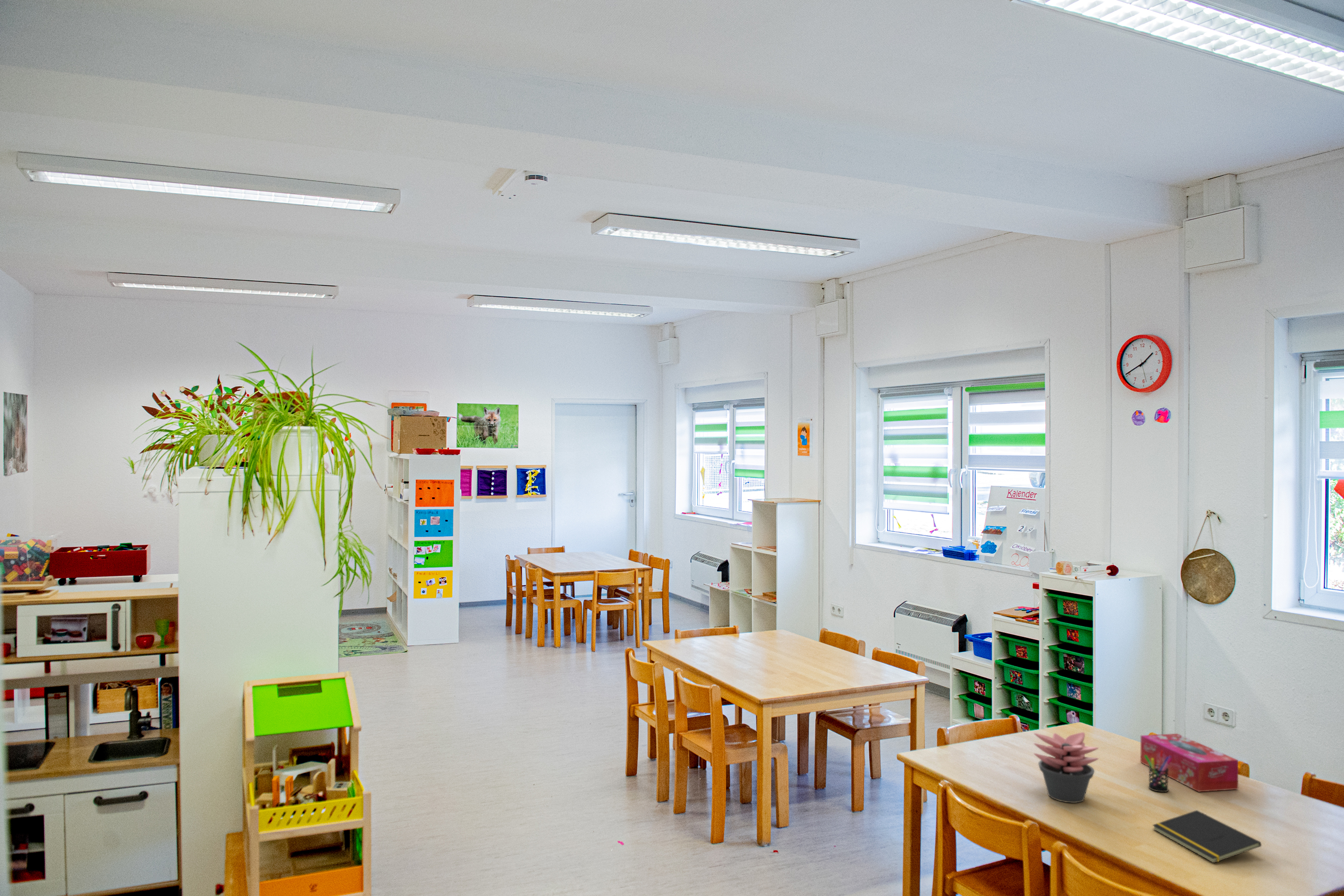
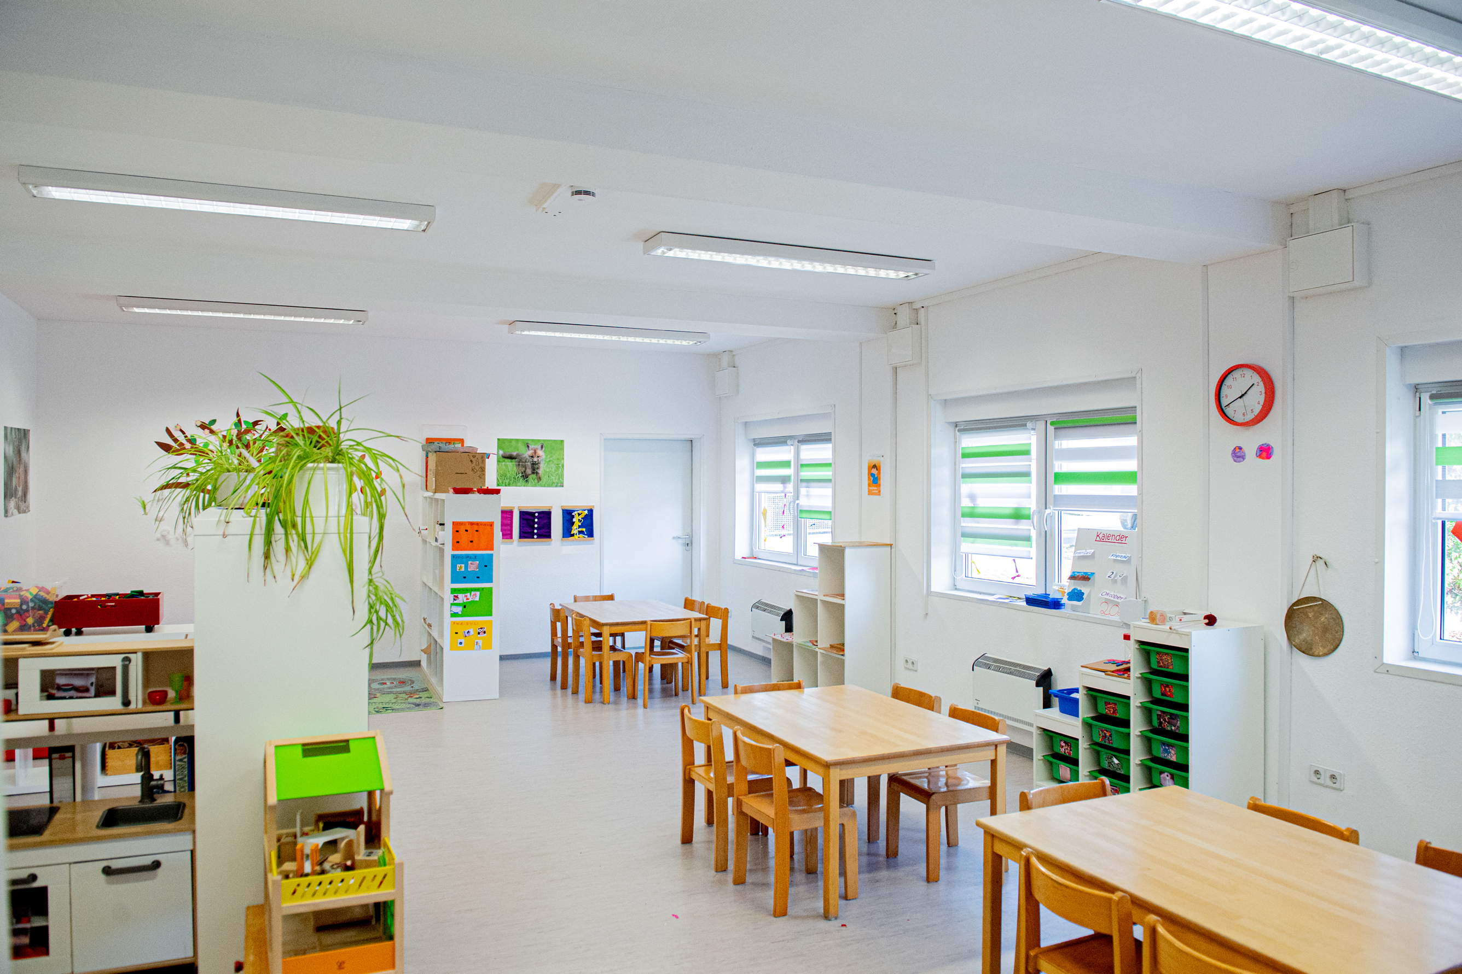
- pen holder (1156, 770)
- notepad (1205, 835)
- tissue box (1187, 761)
- succulent plant (1065, 766)
